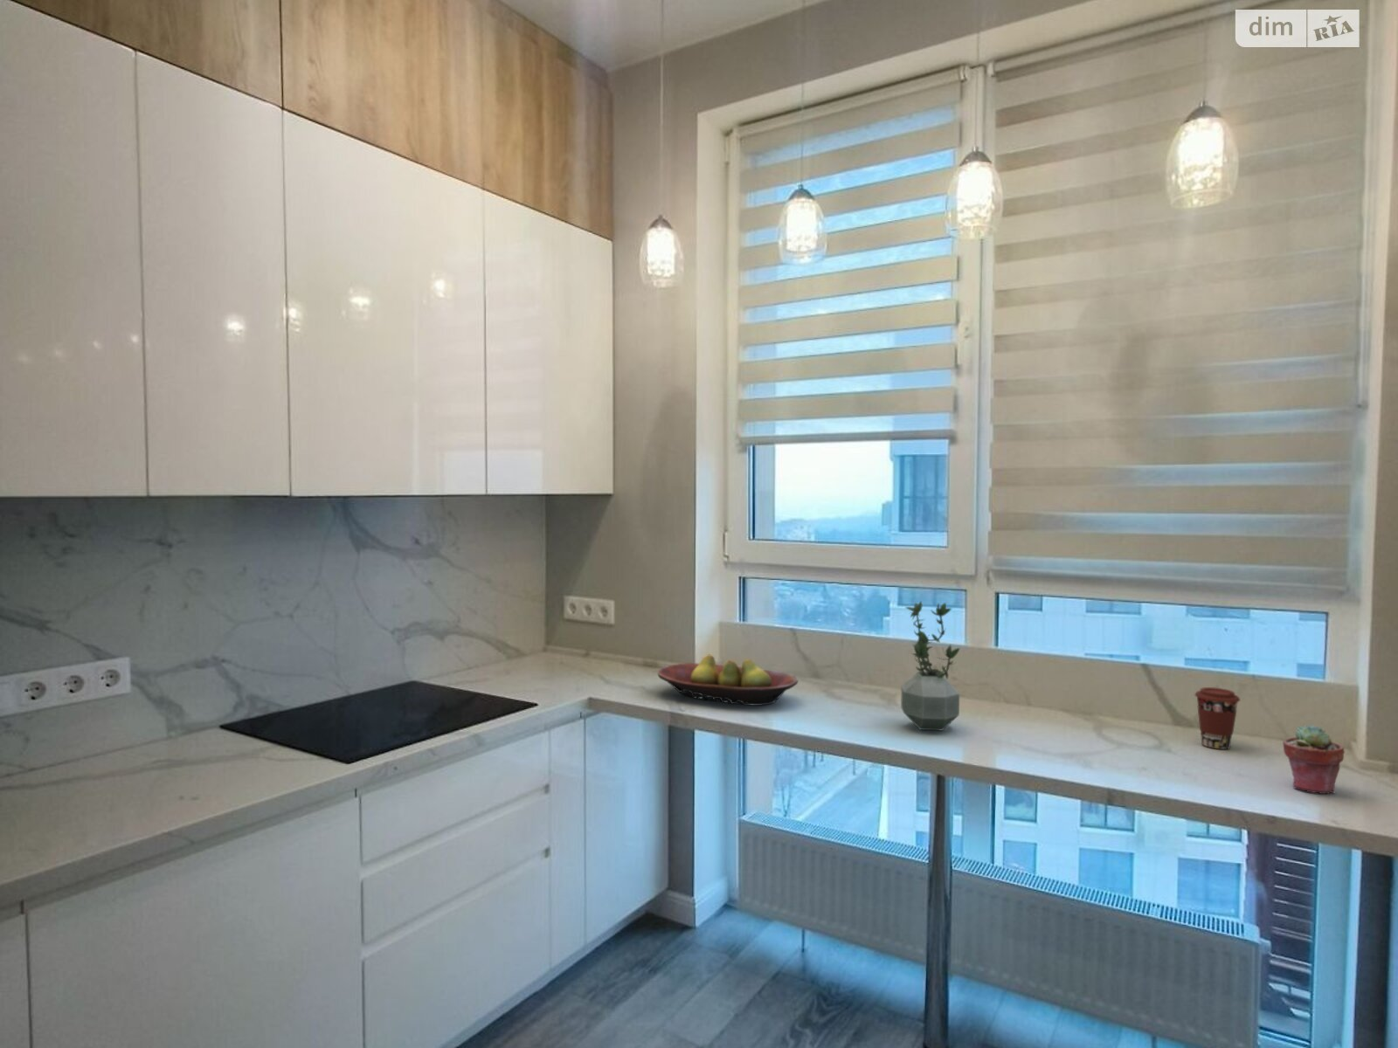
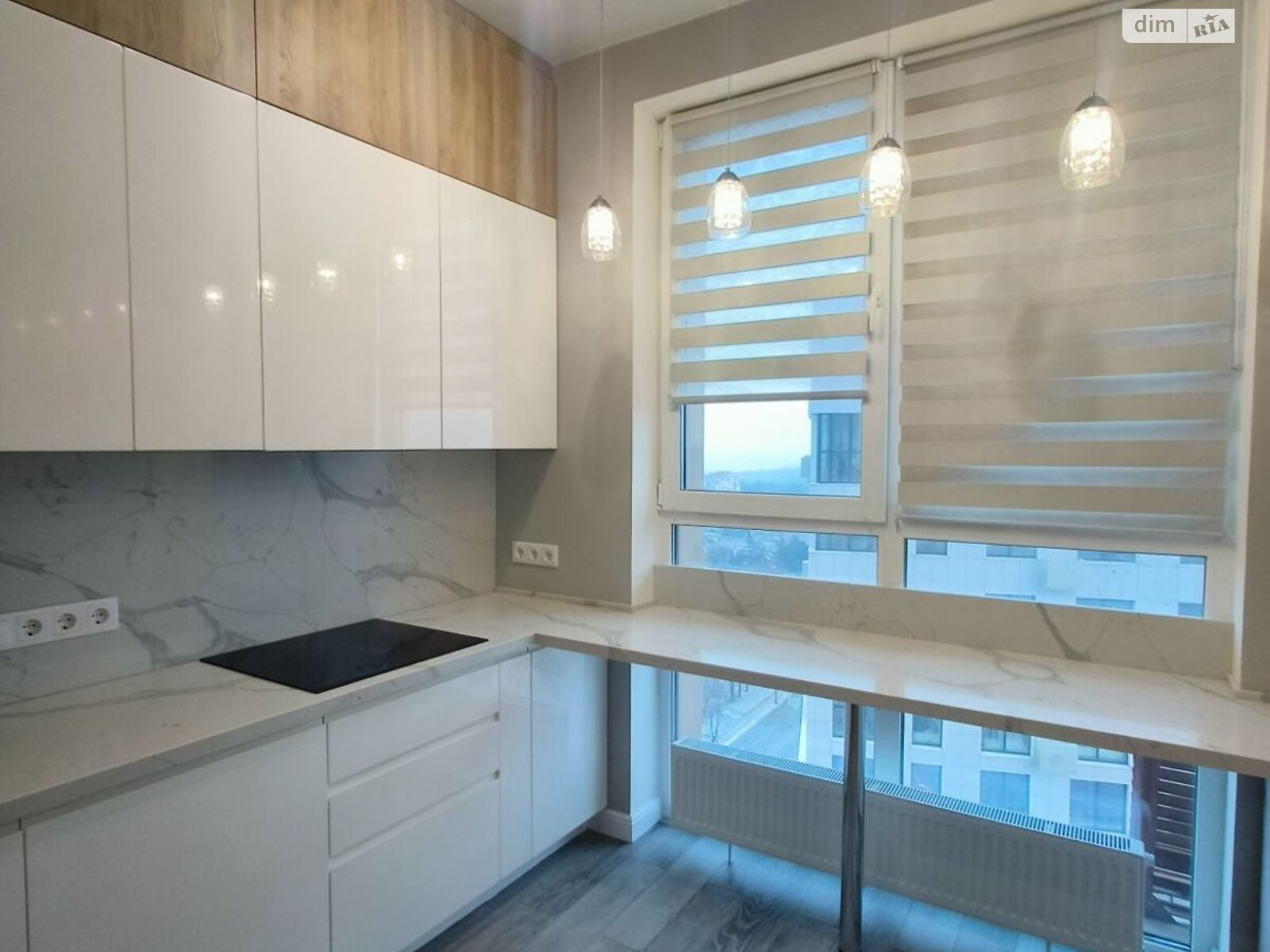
- fruit bowl (727, 677)
- potted succulent (1312, 756)
- potted plant (931, 665)
- coffee cup (1216, 718)
